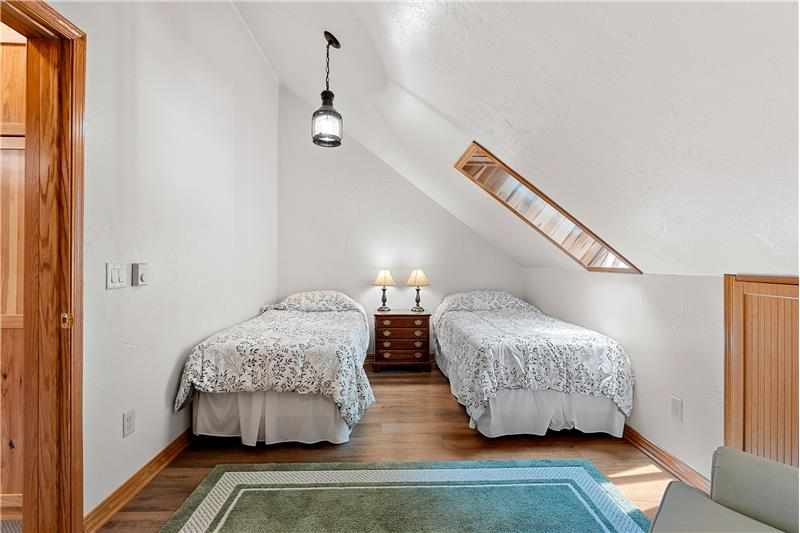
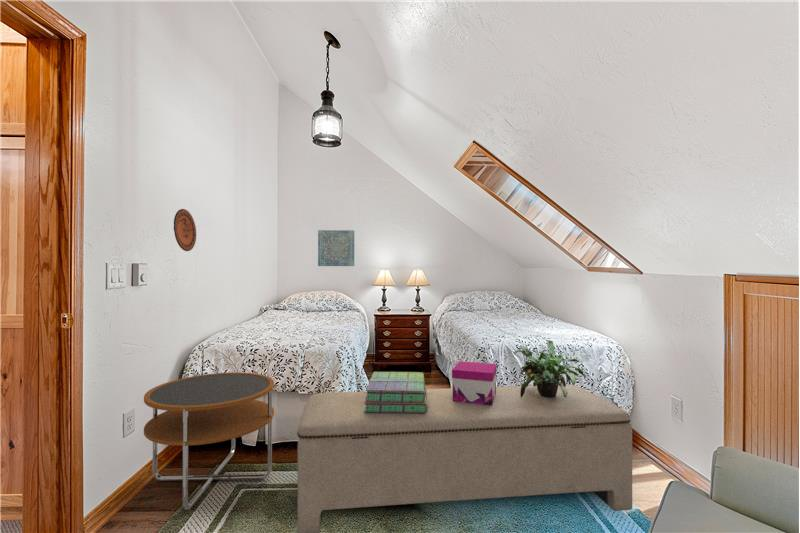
+ bench (459, 446)
+ decorative box (474, 381)
+ potted plant (549, 368)
+ wall art (336, 248)
+ decorative plate (184, 230)
+ side table (212, 433)
+ stack of books (397, 389)
